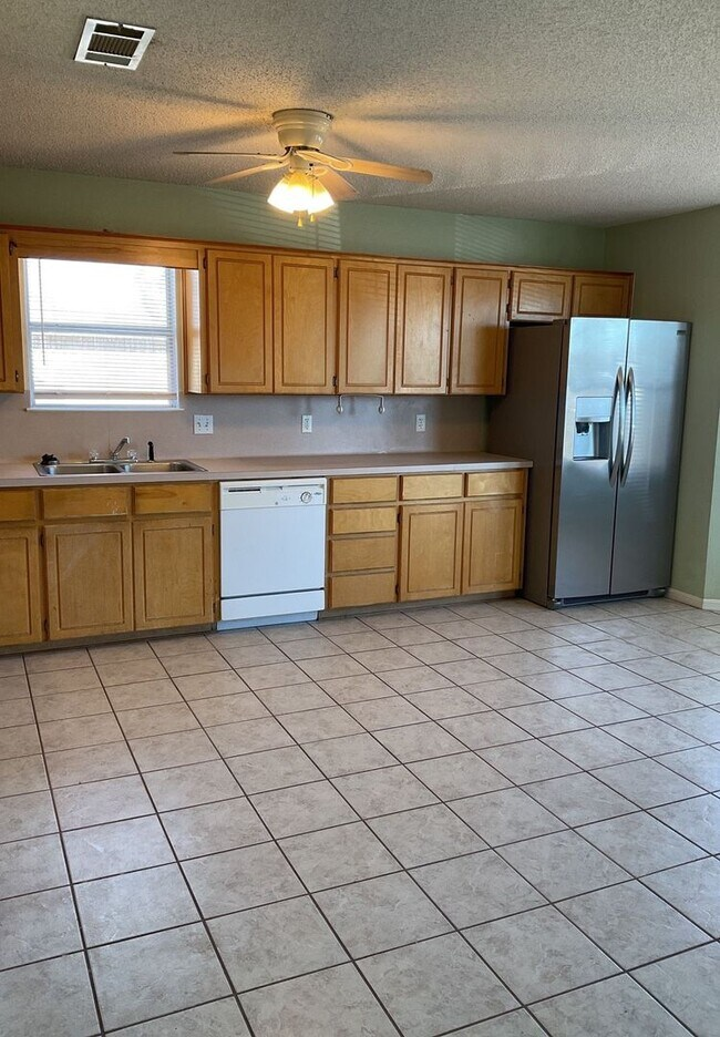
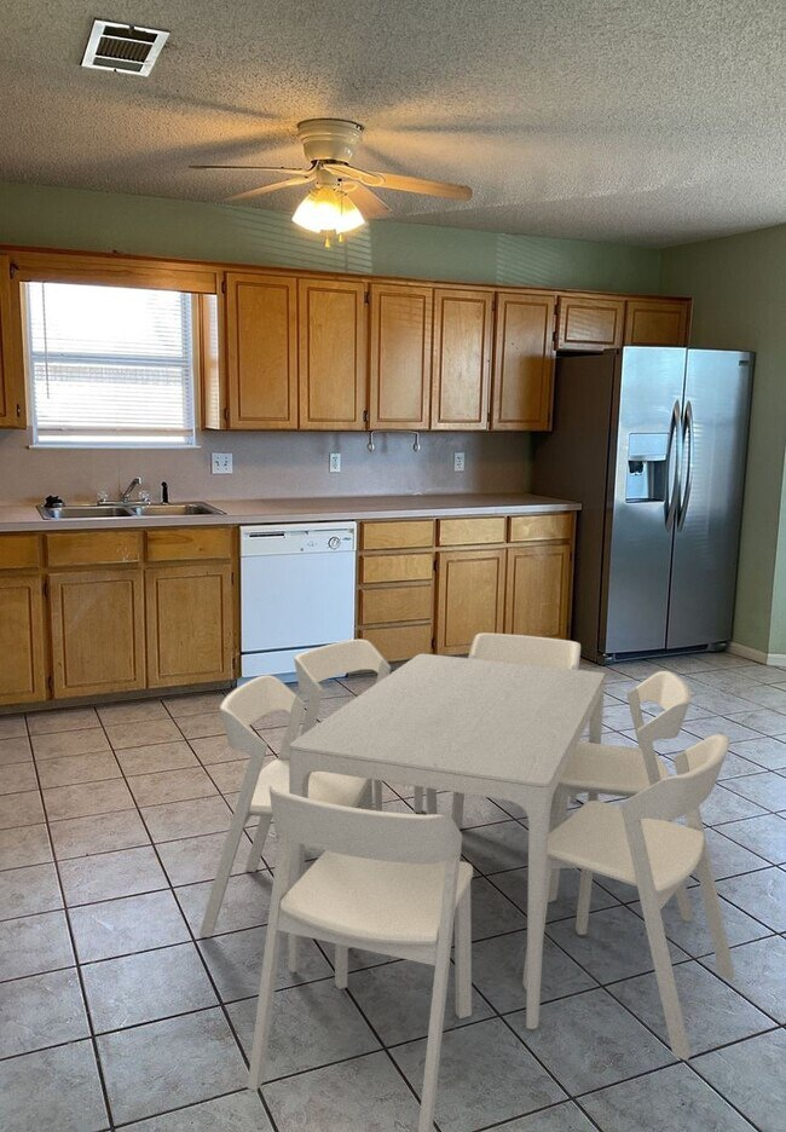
+ dining set (473, 795)
